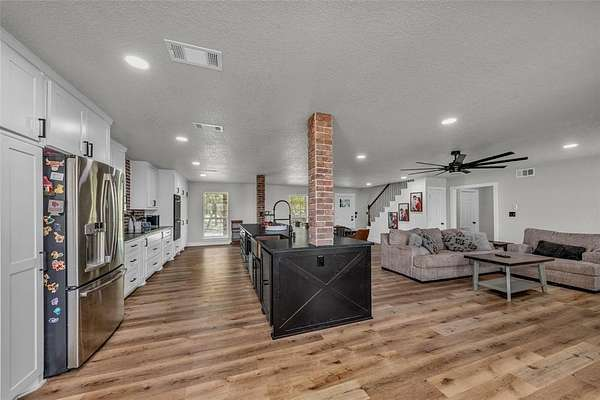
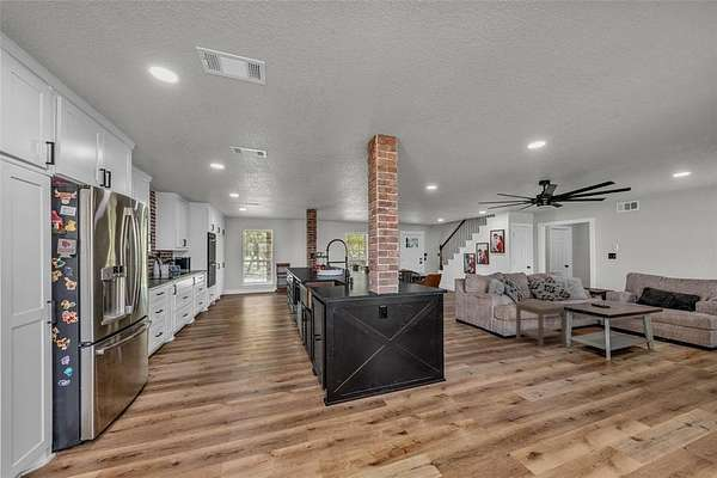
+ side table (540, 323)
